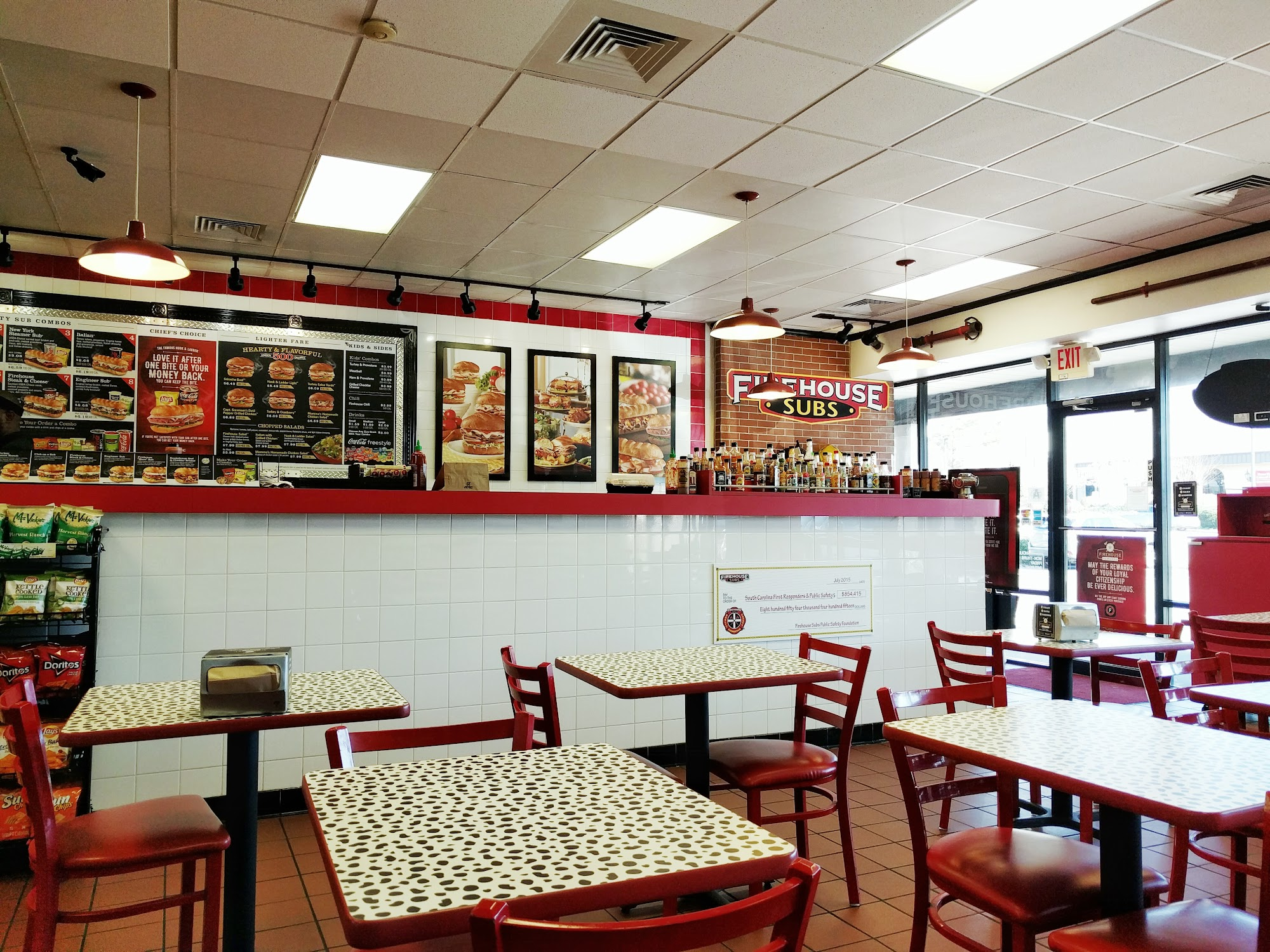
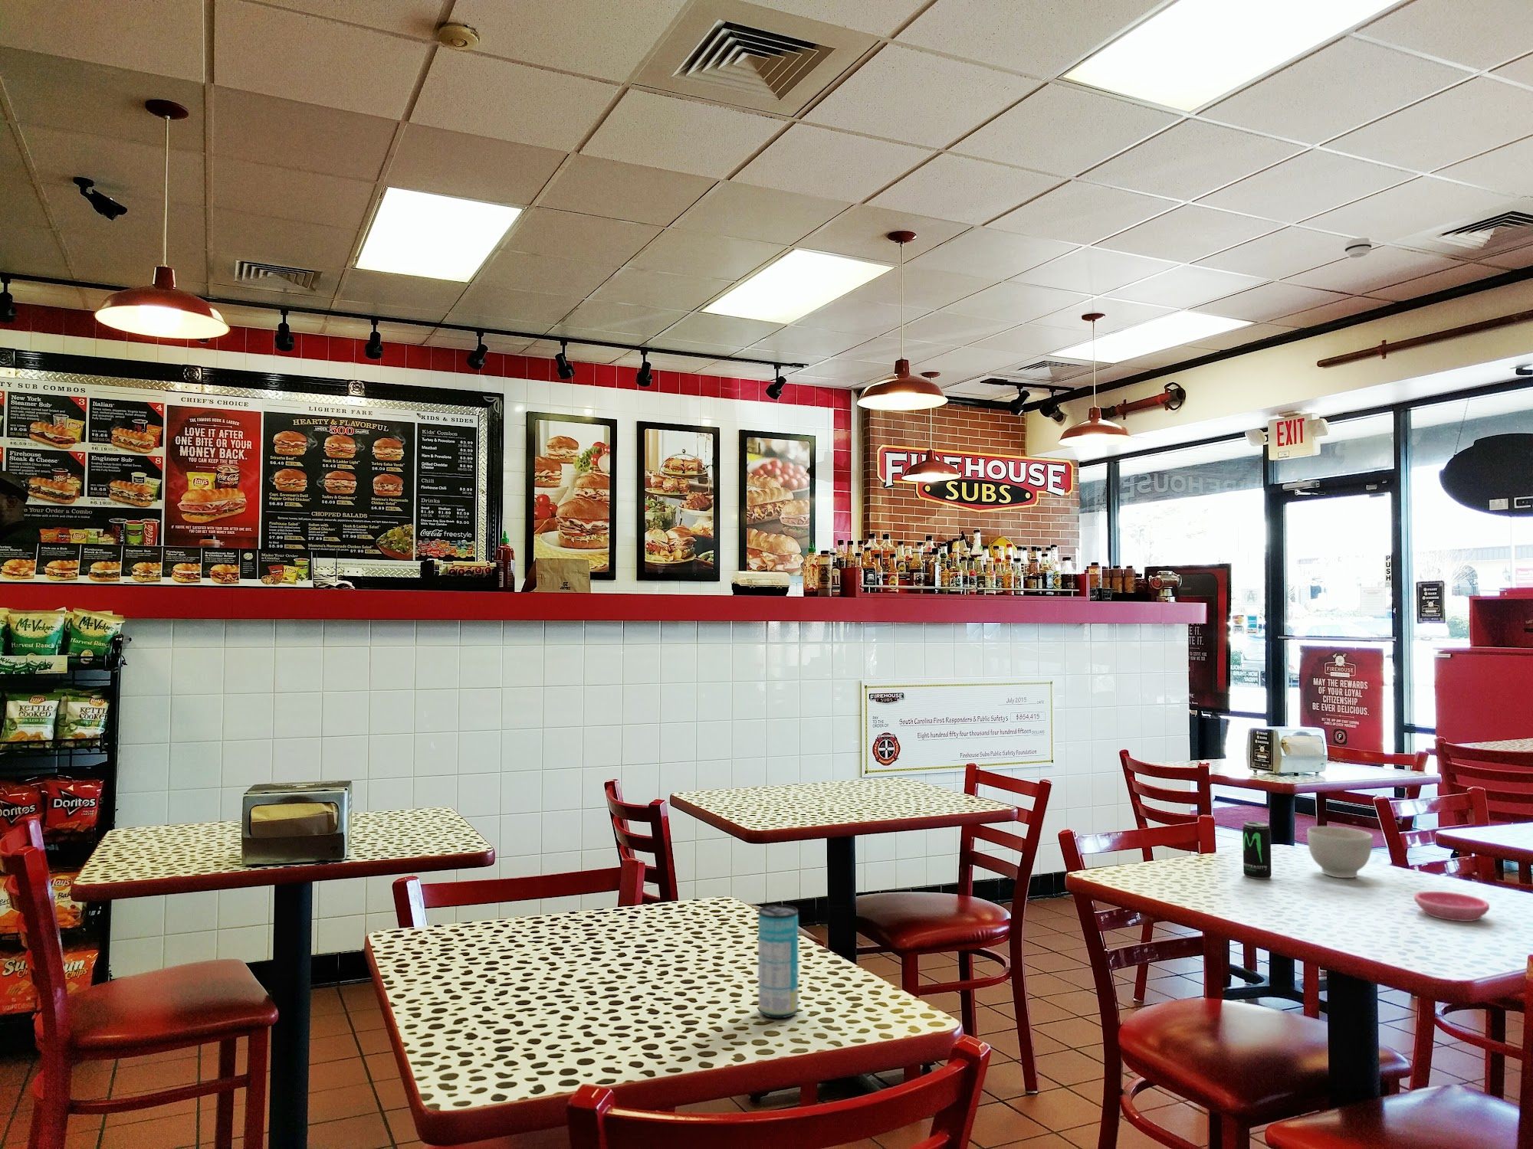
+ beverage can (1257, 848)
+ bowl (1339, 852)
+ saucer (1451, 906)
+ smoke detector (1358, 249)
+ beverage can (779, 961)
